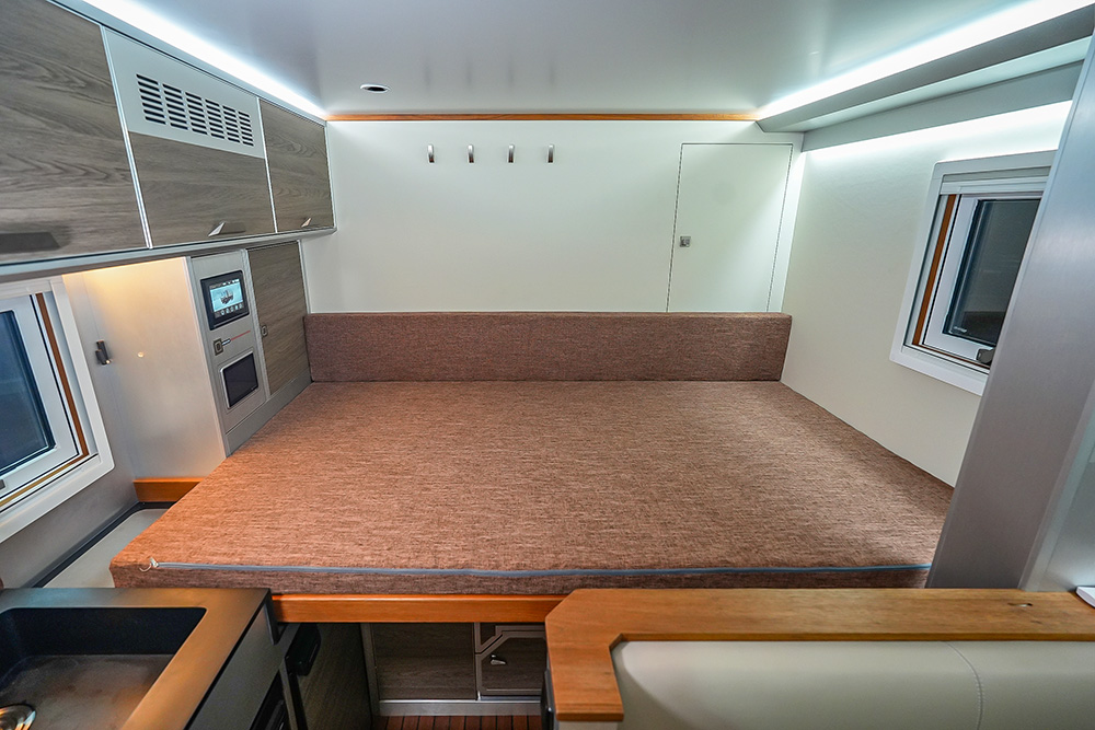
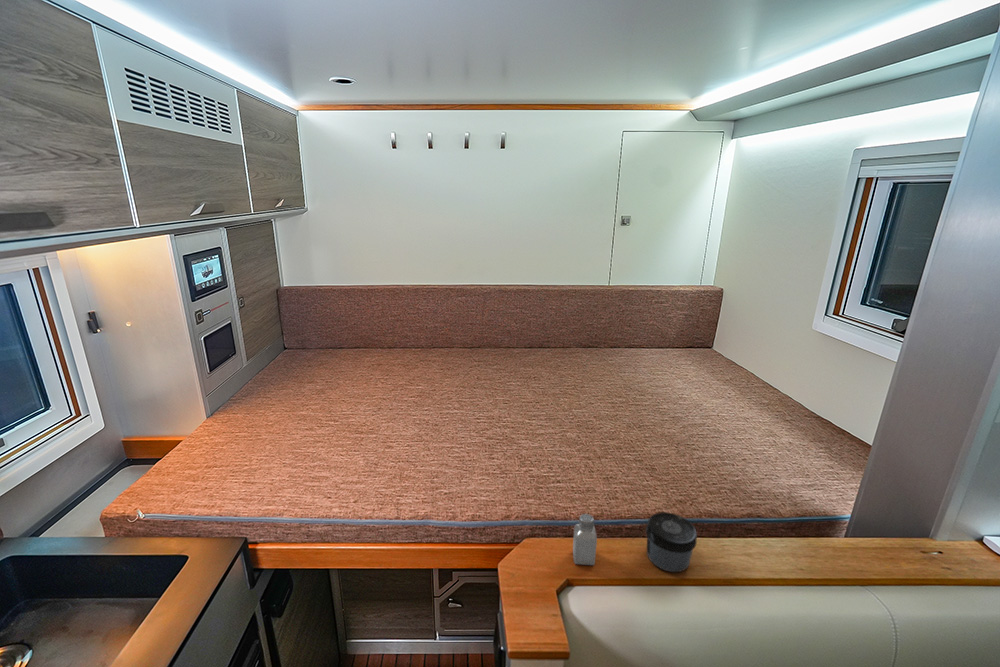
+ saltshaker (585, 537)
+ jar (669, 542)
